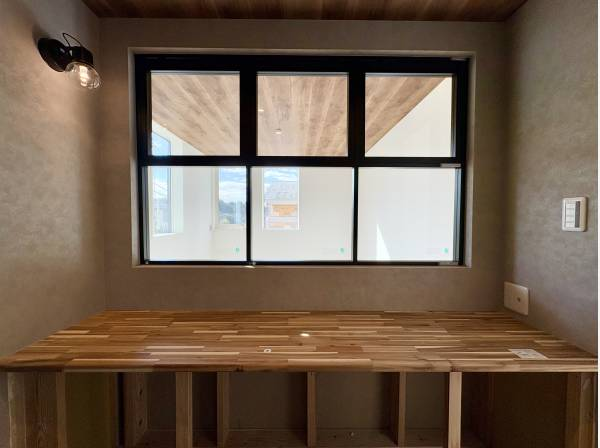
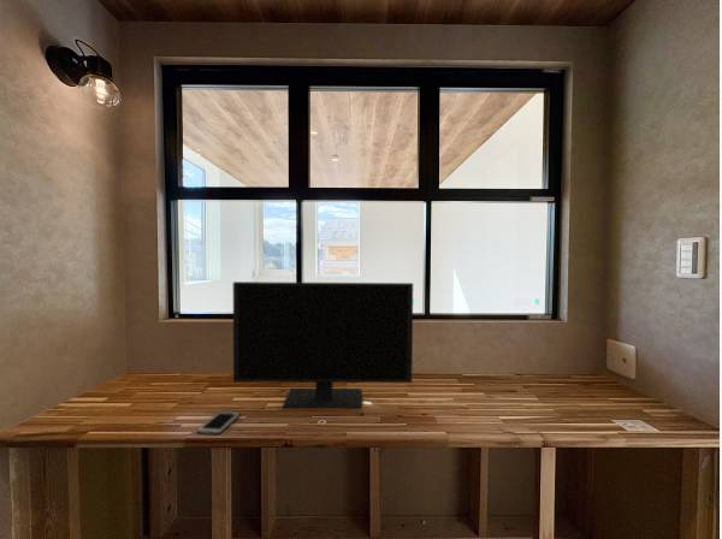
+ monitor (324, 340)
+ cell phone (219, 422)
